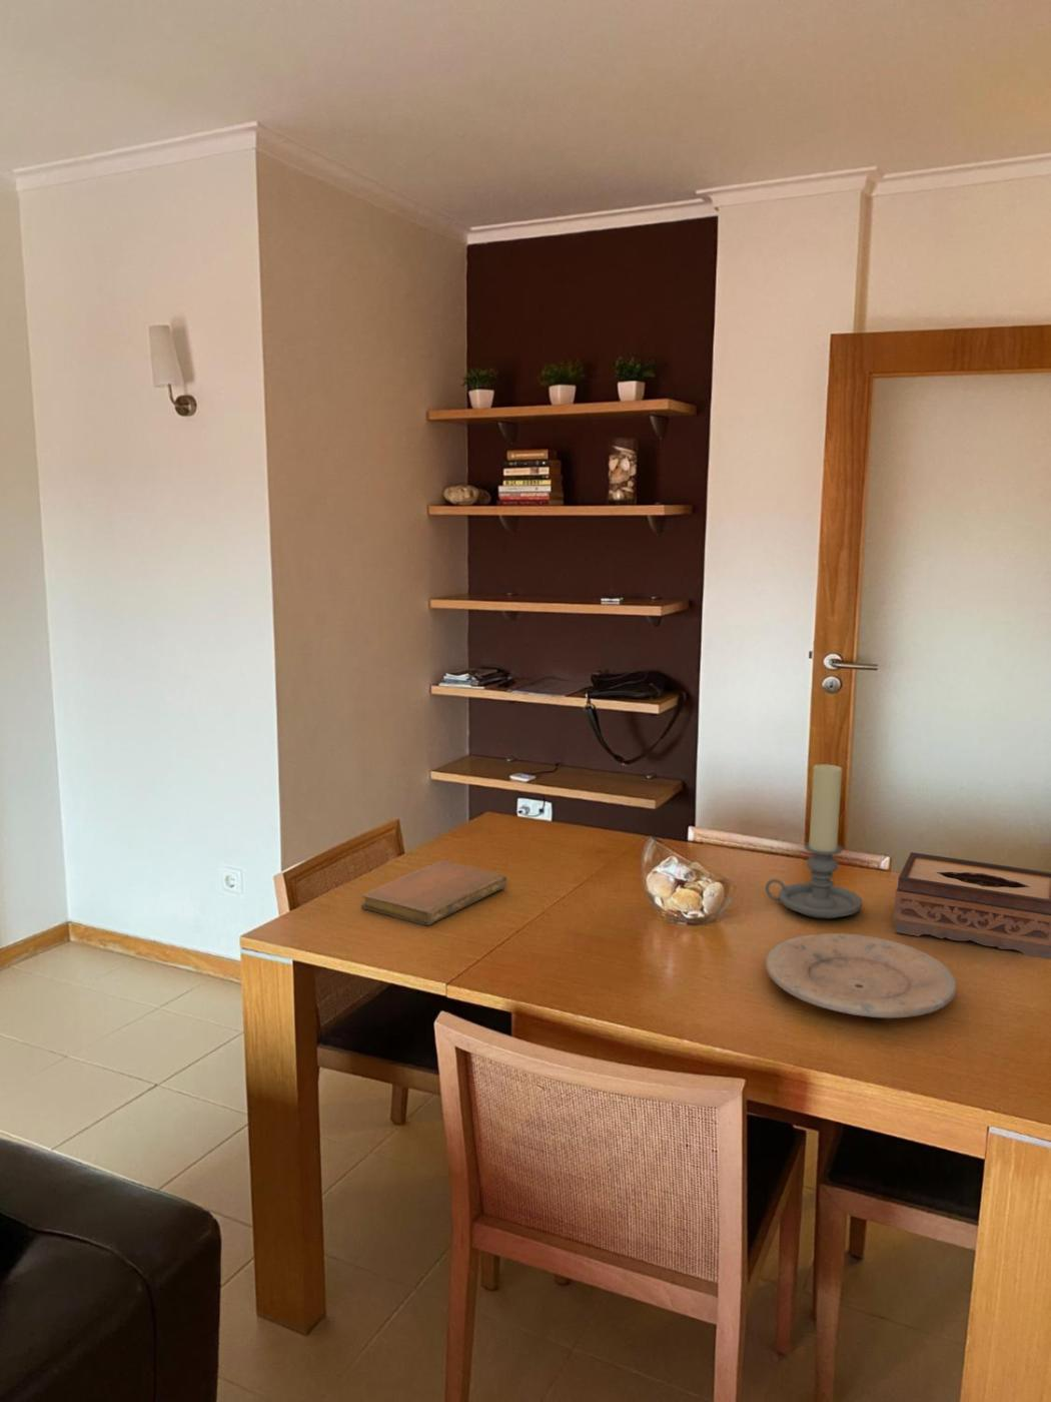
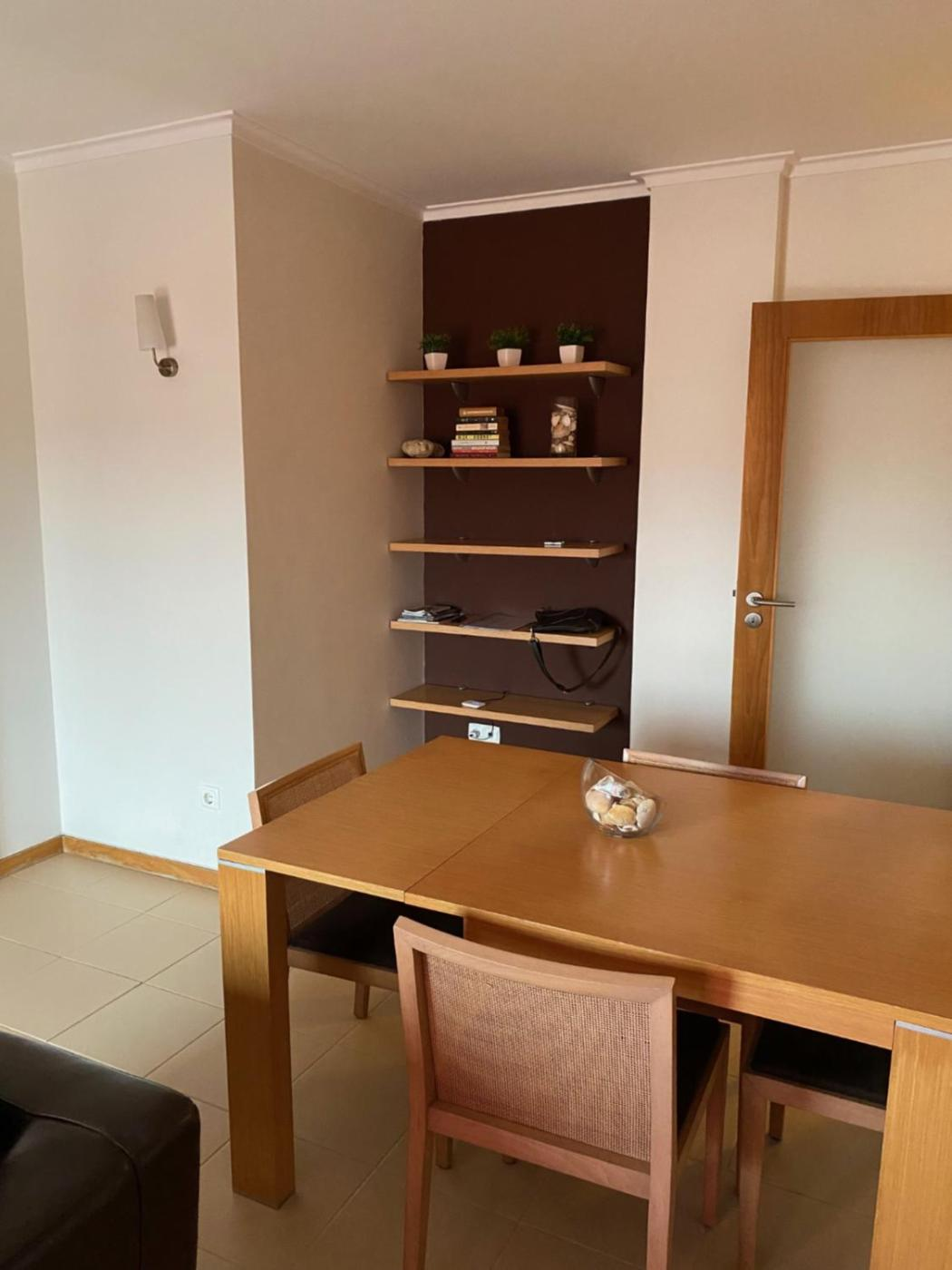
- plate (858, 979)
- candle holder (815, 836)
- notebook (435, 890)
- tissue box (976, 902)
